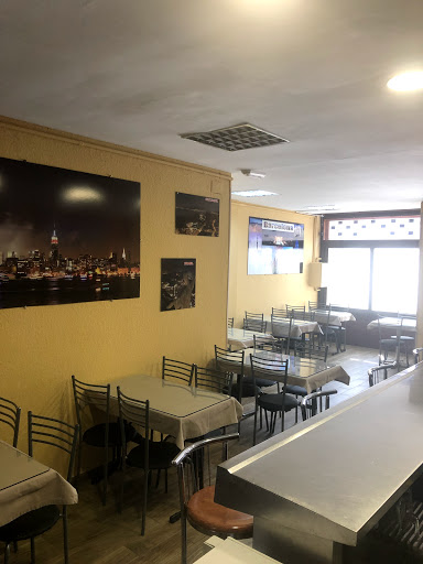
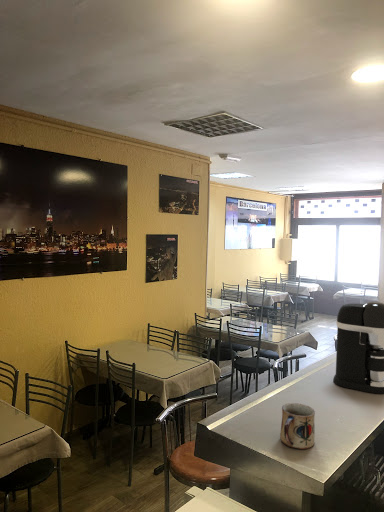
+ coffee maker (363, 343)
+ mug (297, 425)
